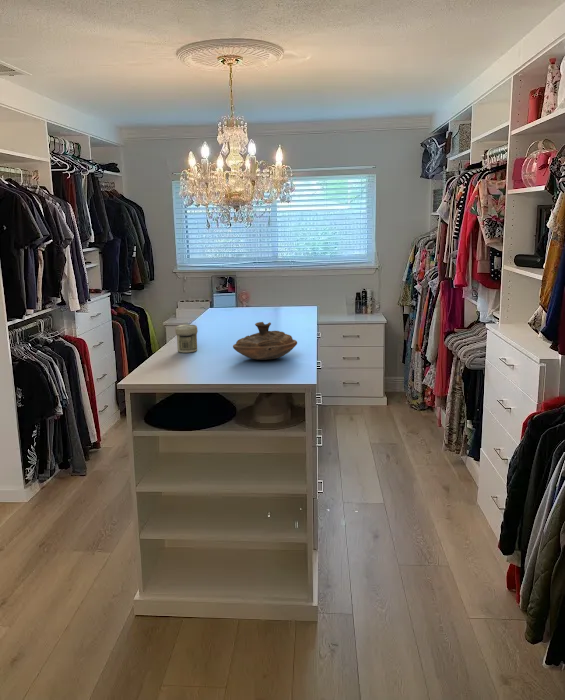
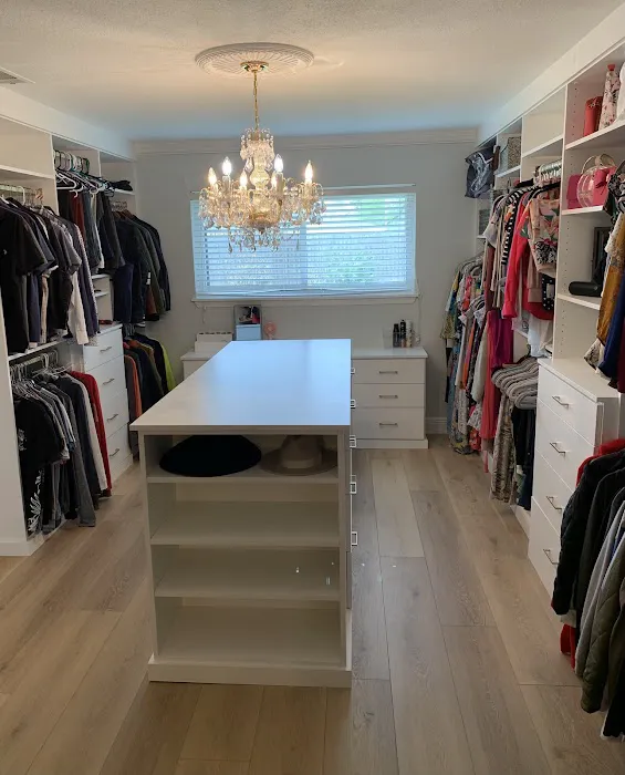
- decorative bowl (265, 340)
- jar (186, 338)
